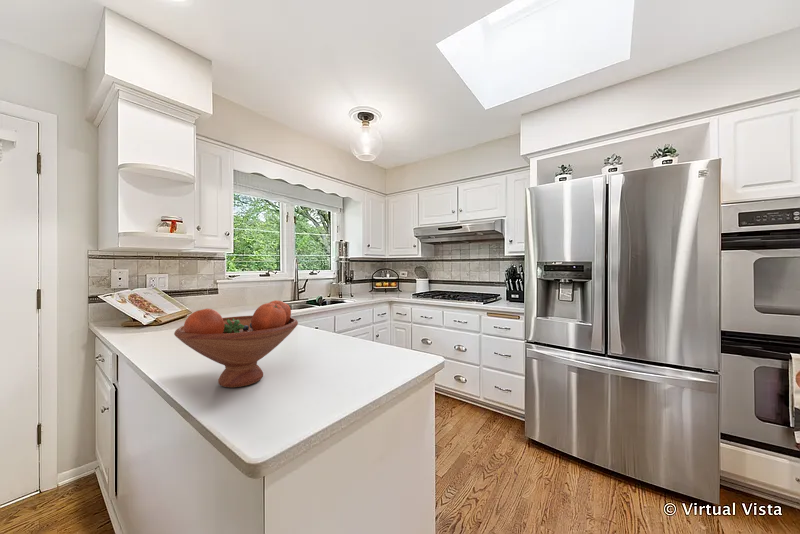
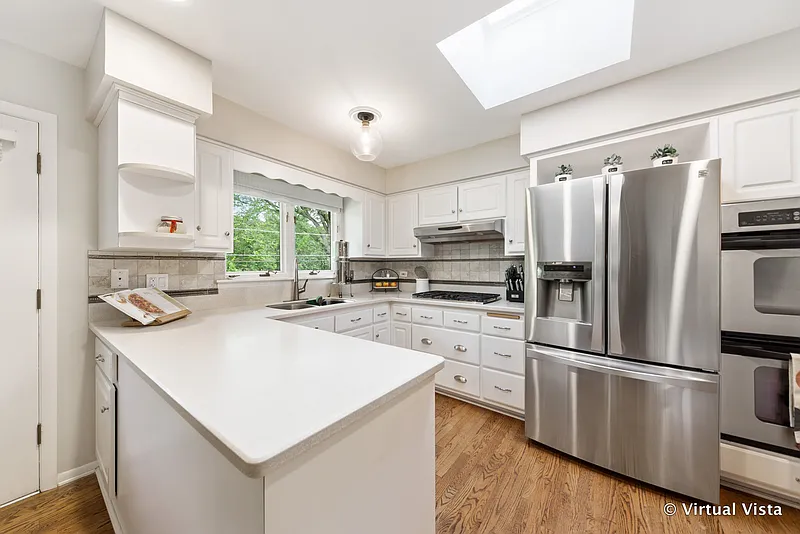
- fruit bowl (241, 341)
